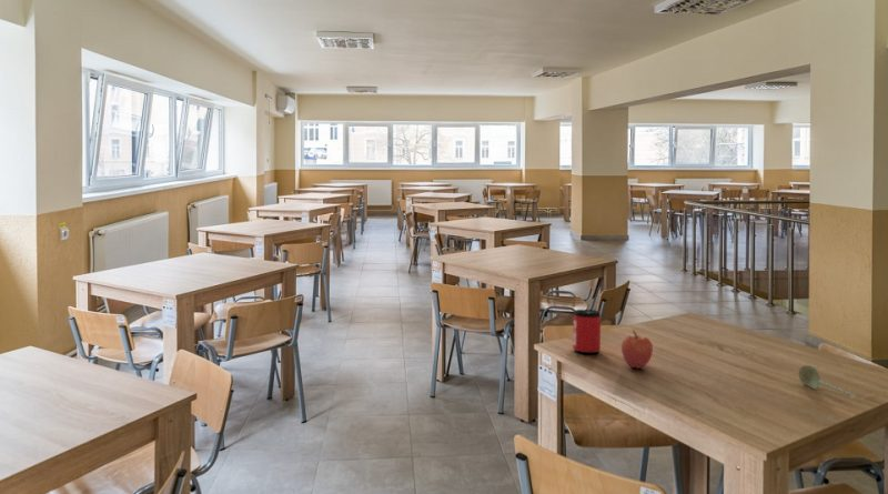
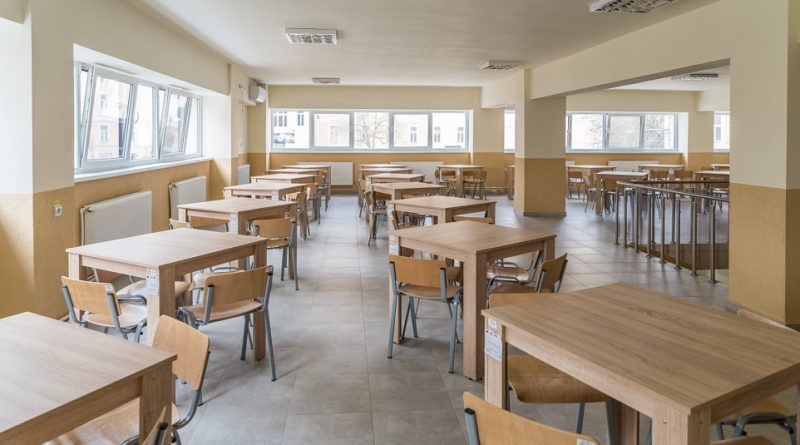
- apple (636, 349)
- can (586, 331)
- soupspoon (825, 384)
